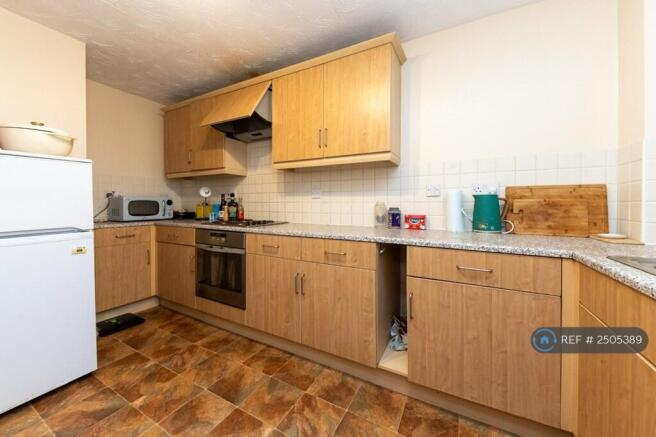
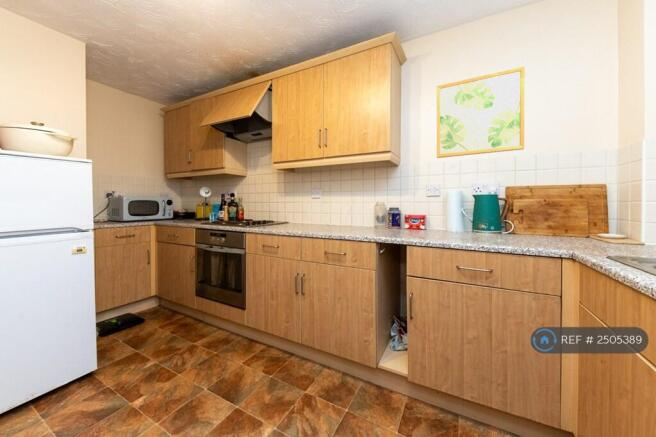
+ wall art (477, 115)
